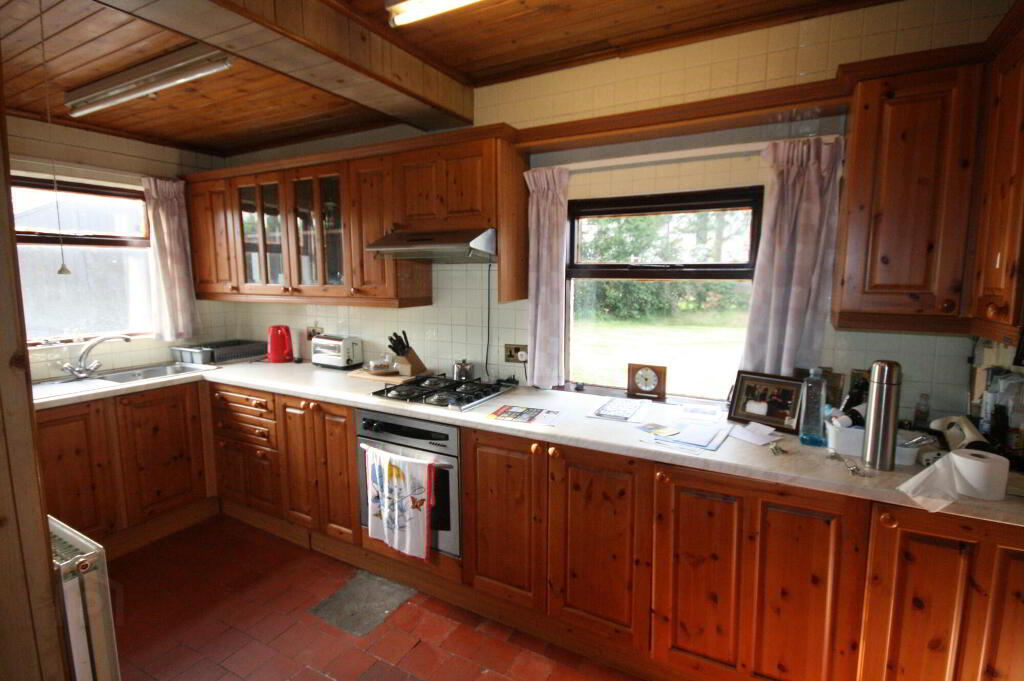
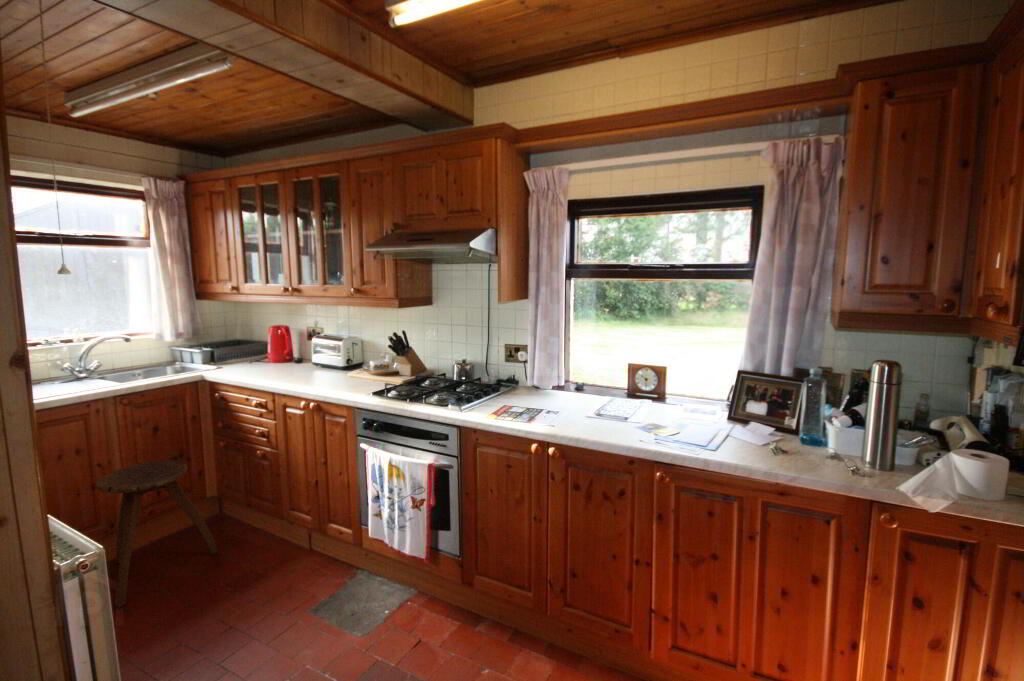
+ stool (137, 518)
